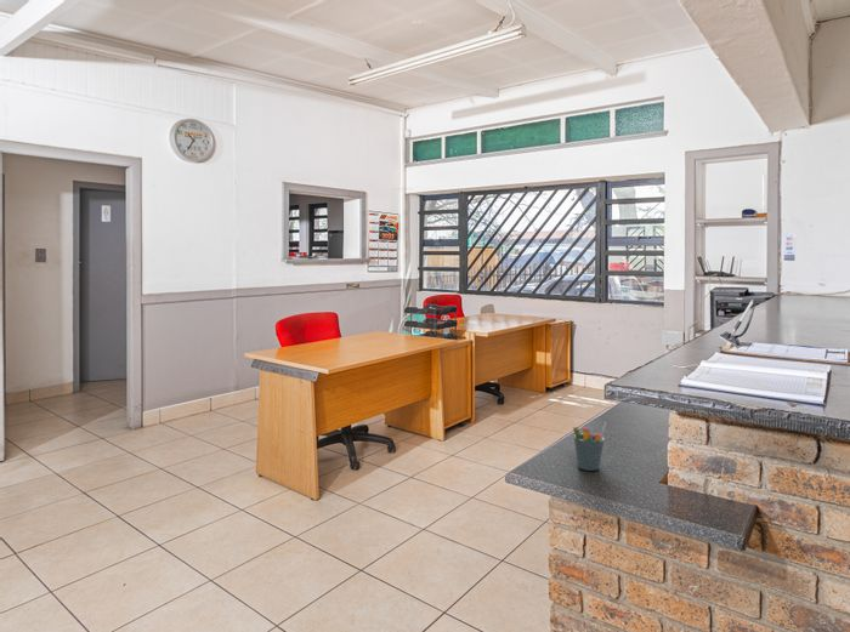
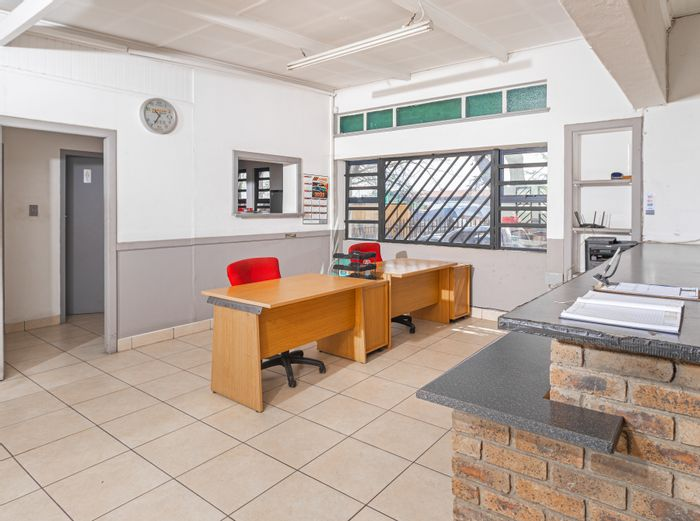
- pen holder (588, 444)
